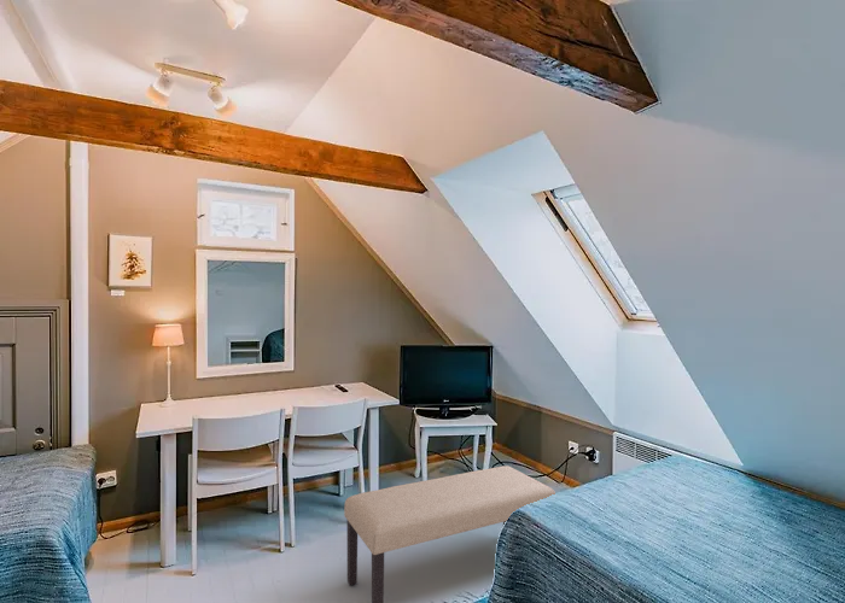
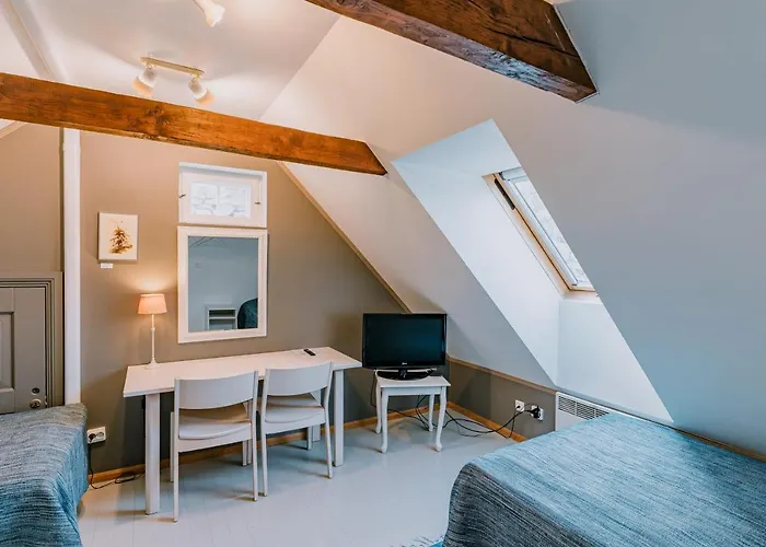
- bench (453, 532)
